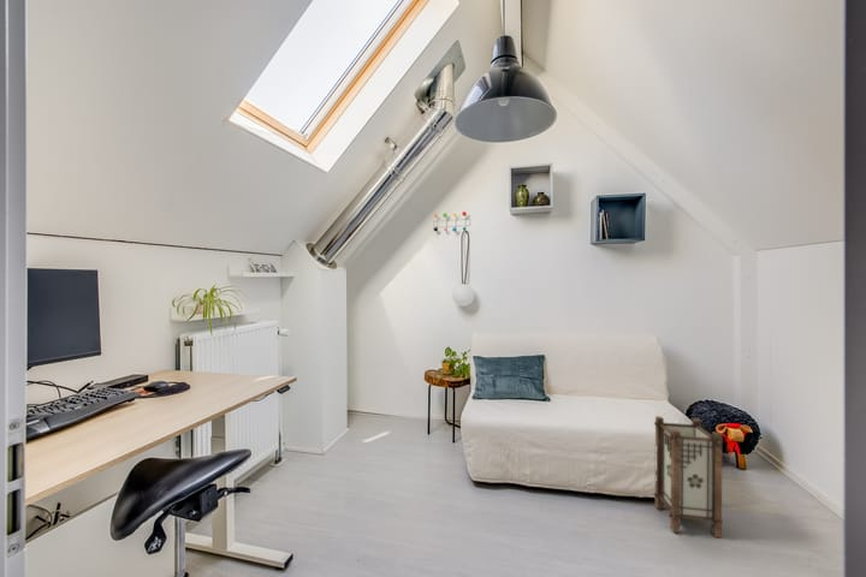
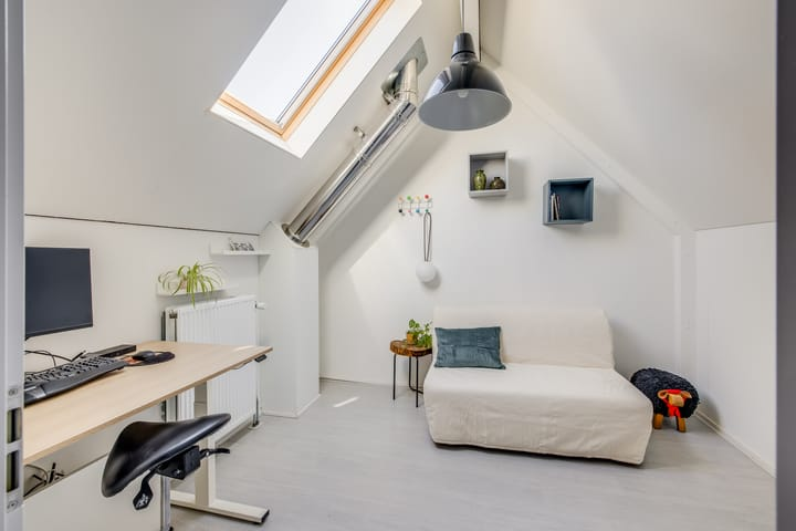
- lantern (686, 472)
